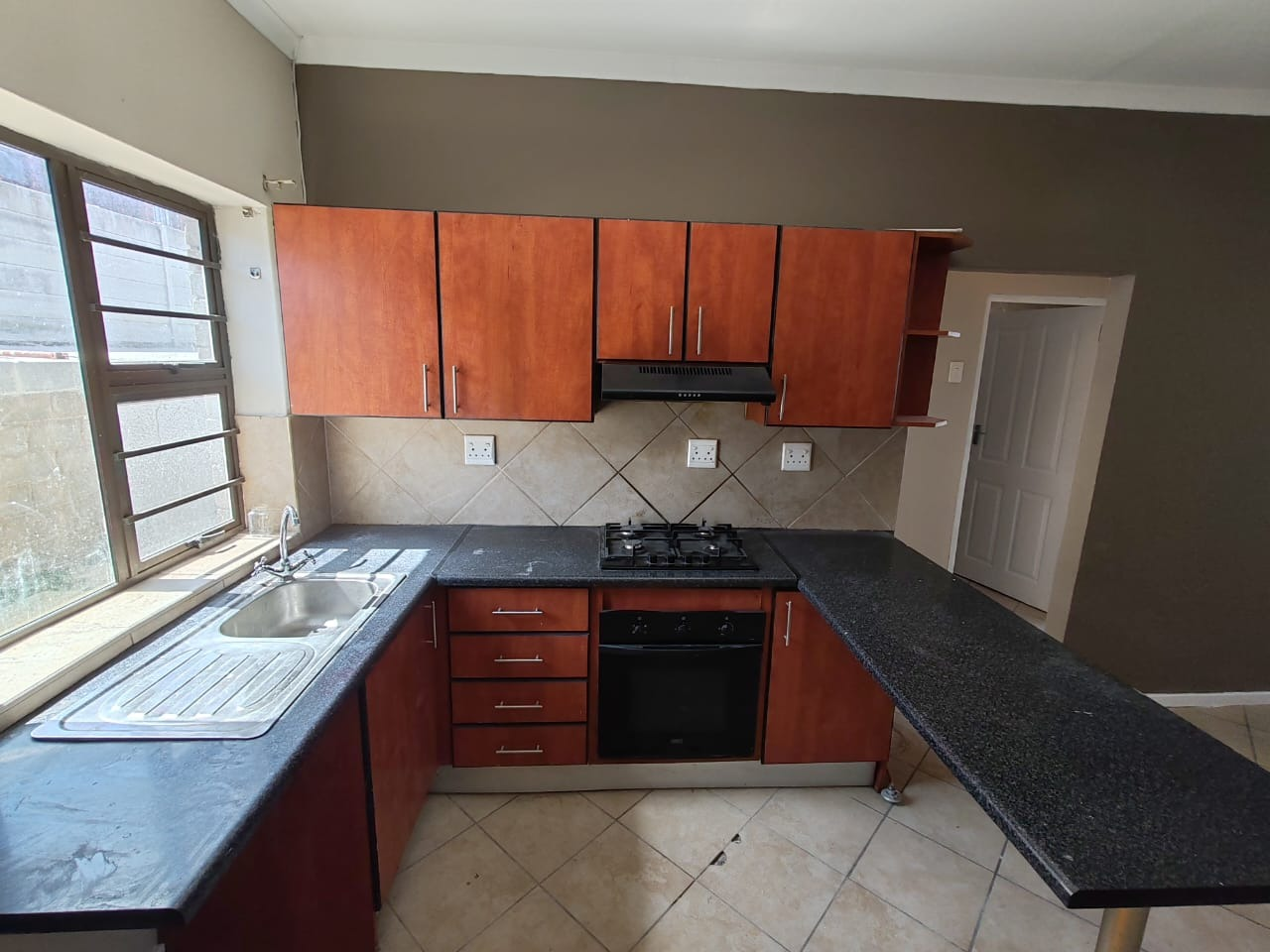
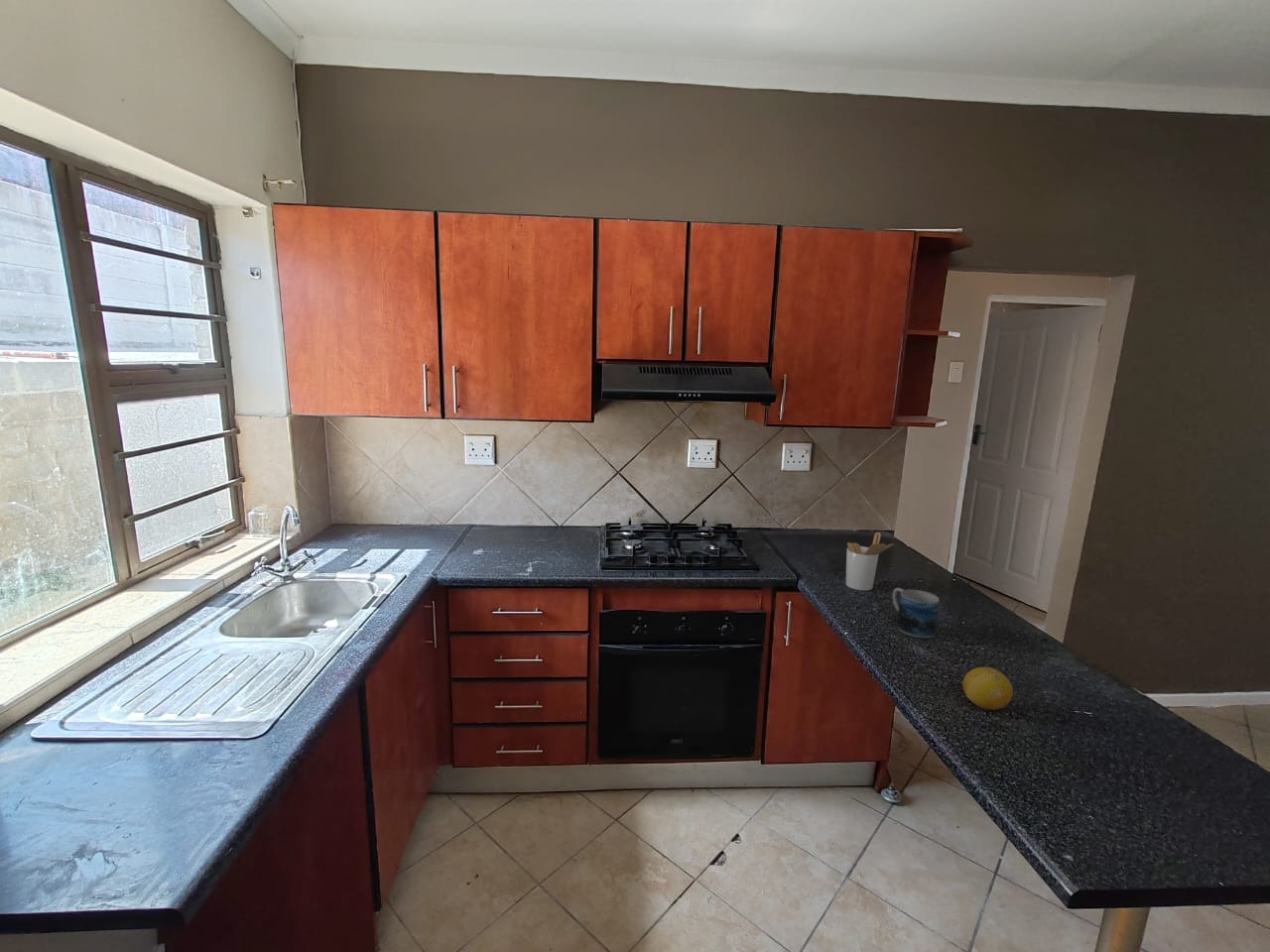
+ utensil holder (867, 561)
+ fruit (987, 687)
+ mug (911, 610)
